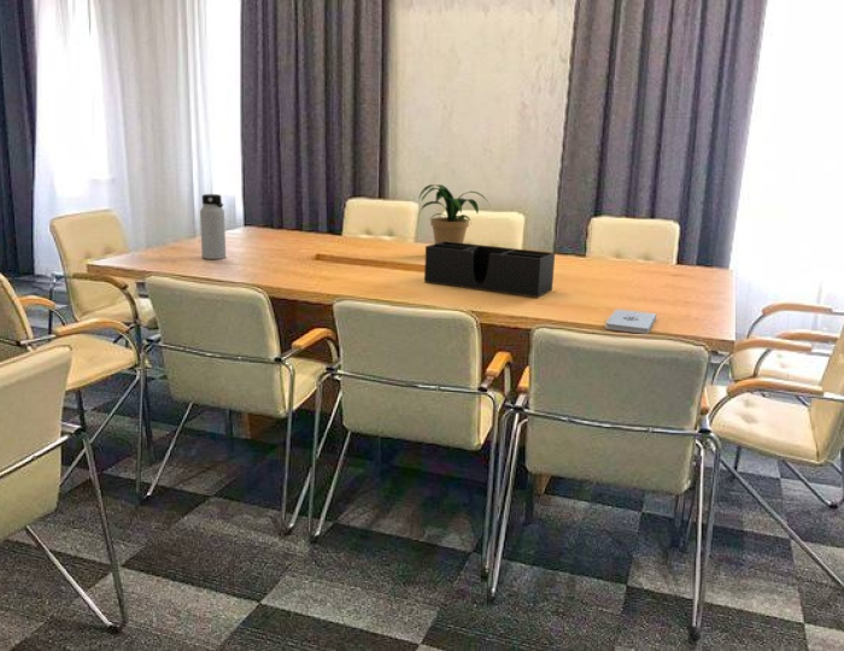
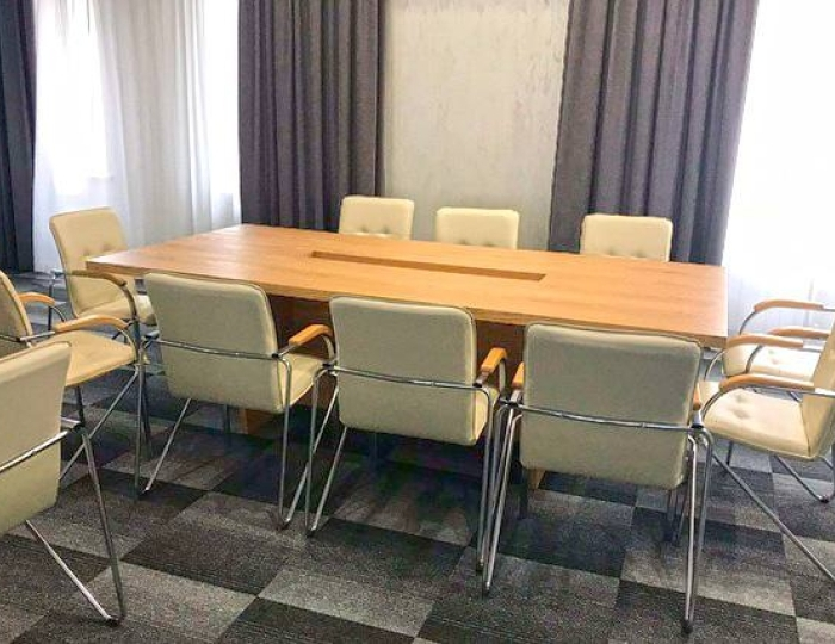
- potted plant (449, 221)
- desk organizer (488, 268)
- notepad (631, 321)
- water bottle (212, 225)
